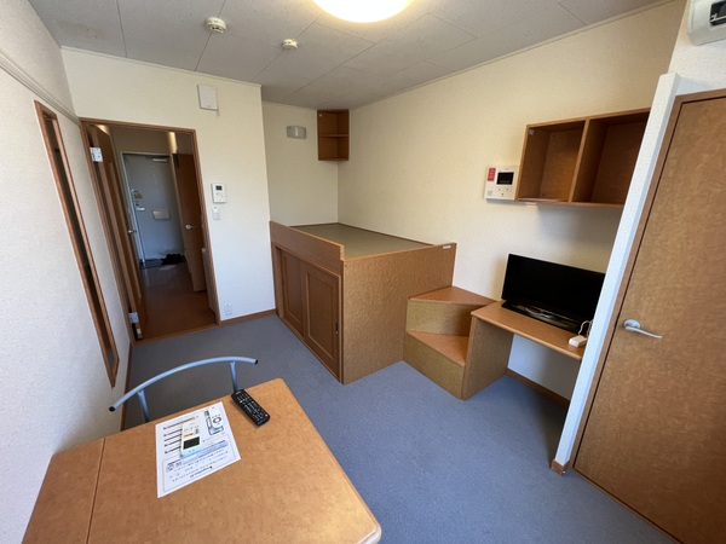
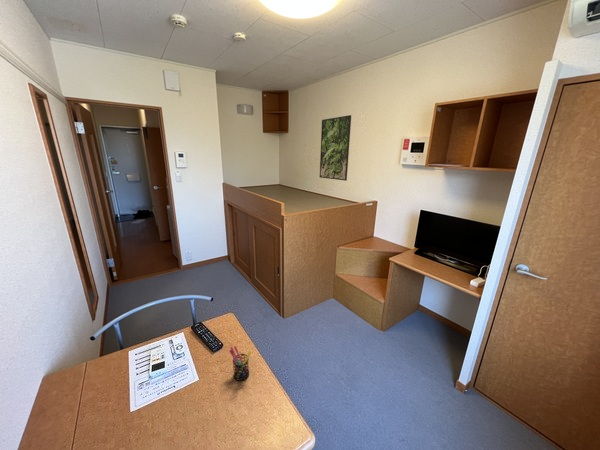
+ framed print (333, 149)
+ pen holder (239, 363)
